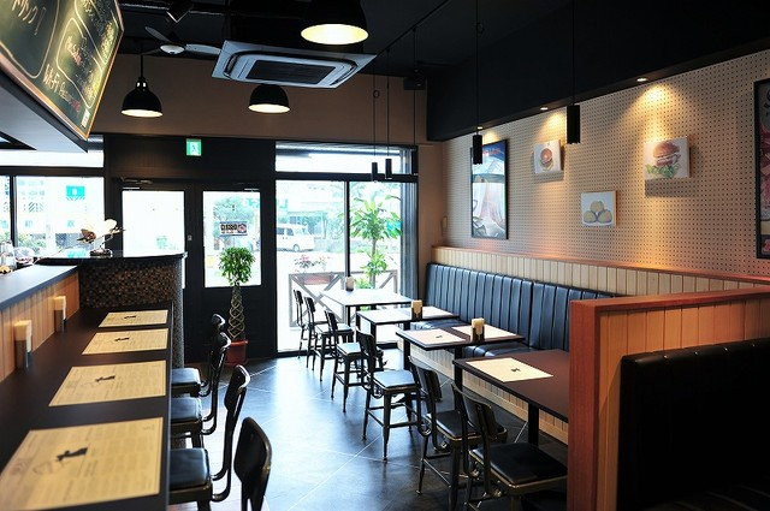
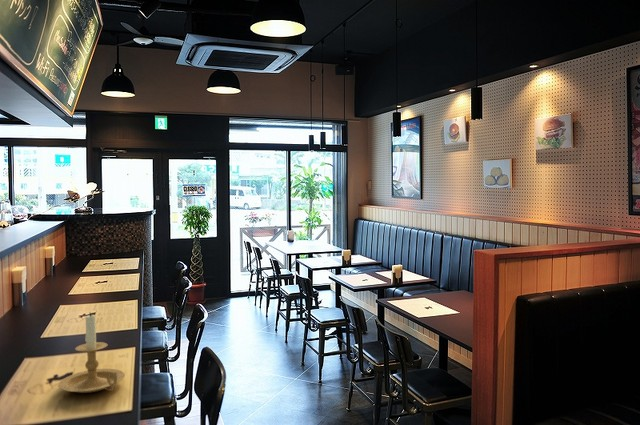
+ candle holder (91, 349)
